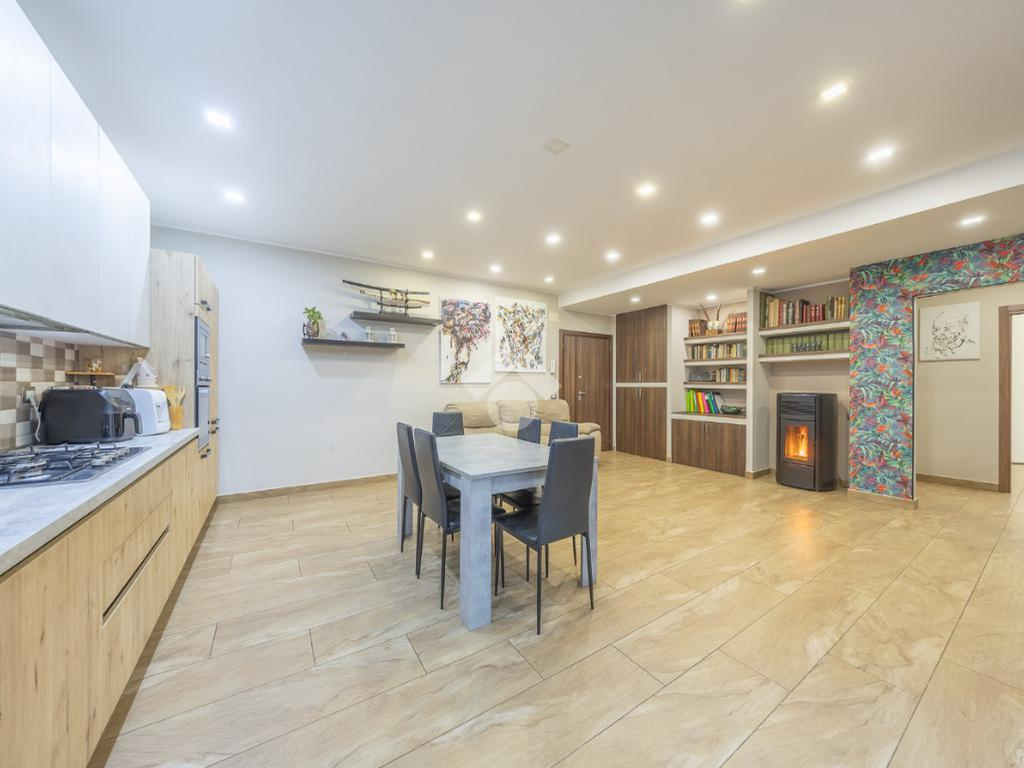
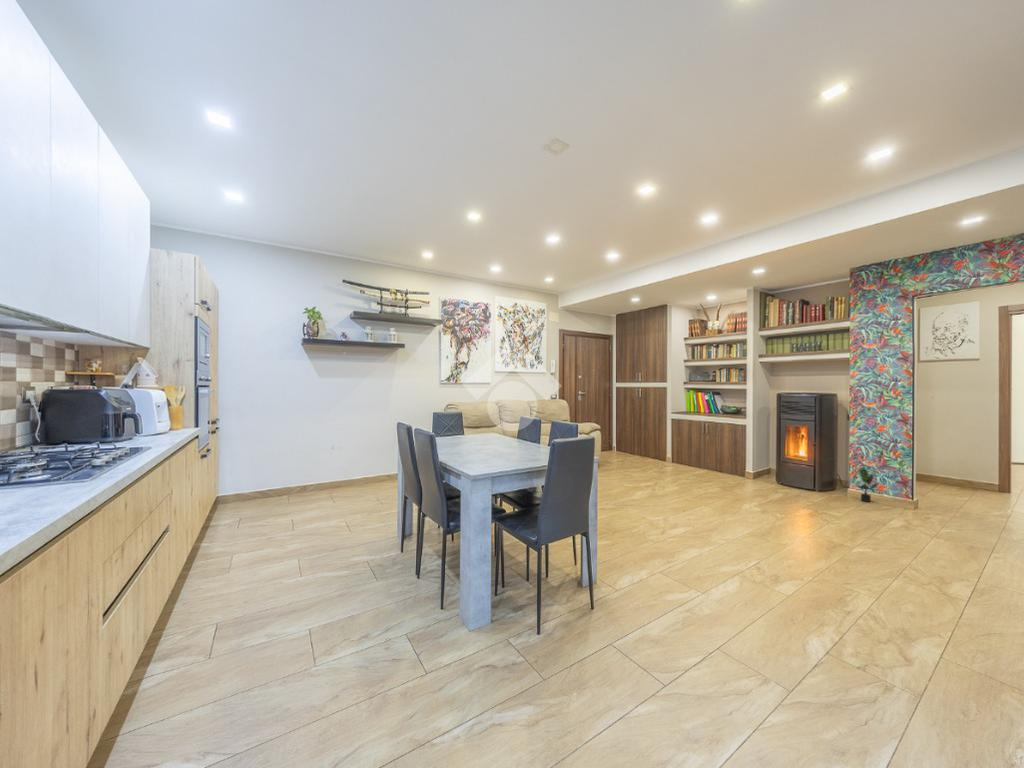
+ potted plant (865, 485)
